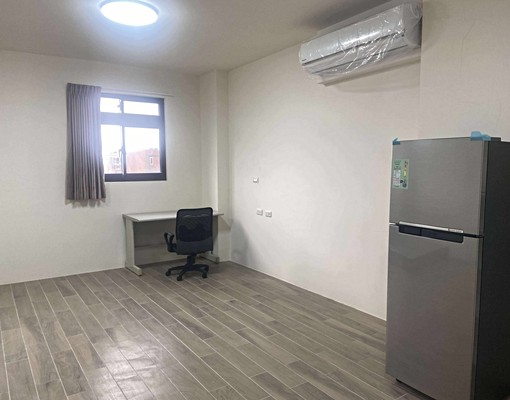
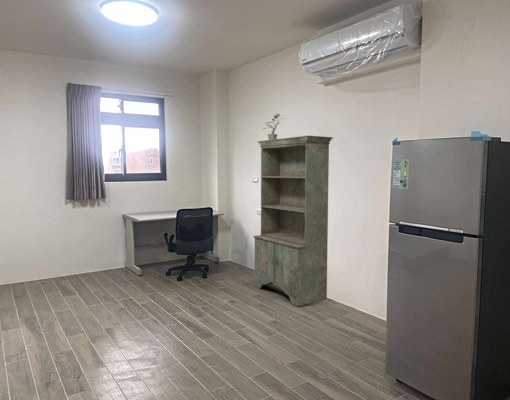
+ potted plant (274, 125)
+ bookshelf (289, 217)
